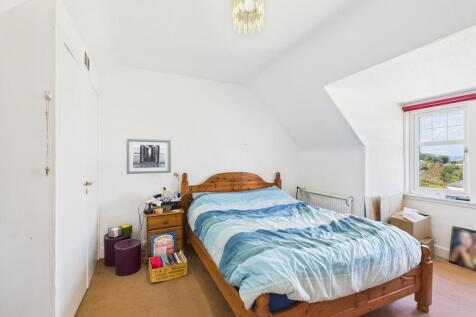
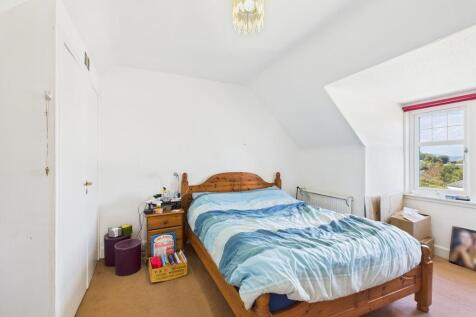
- wall art (149, 156)
